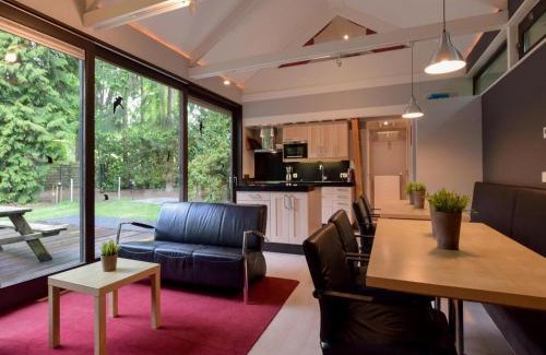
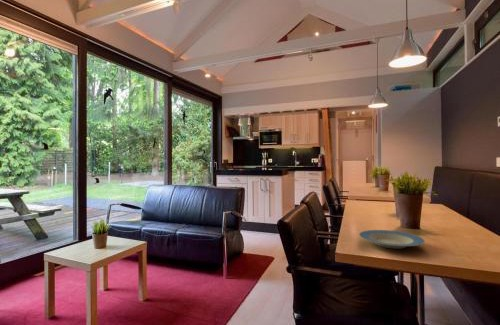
+ plate (390, 240)
